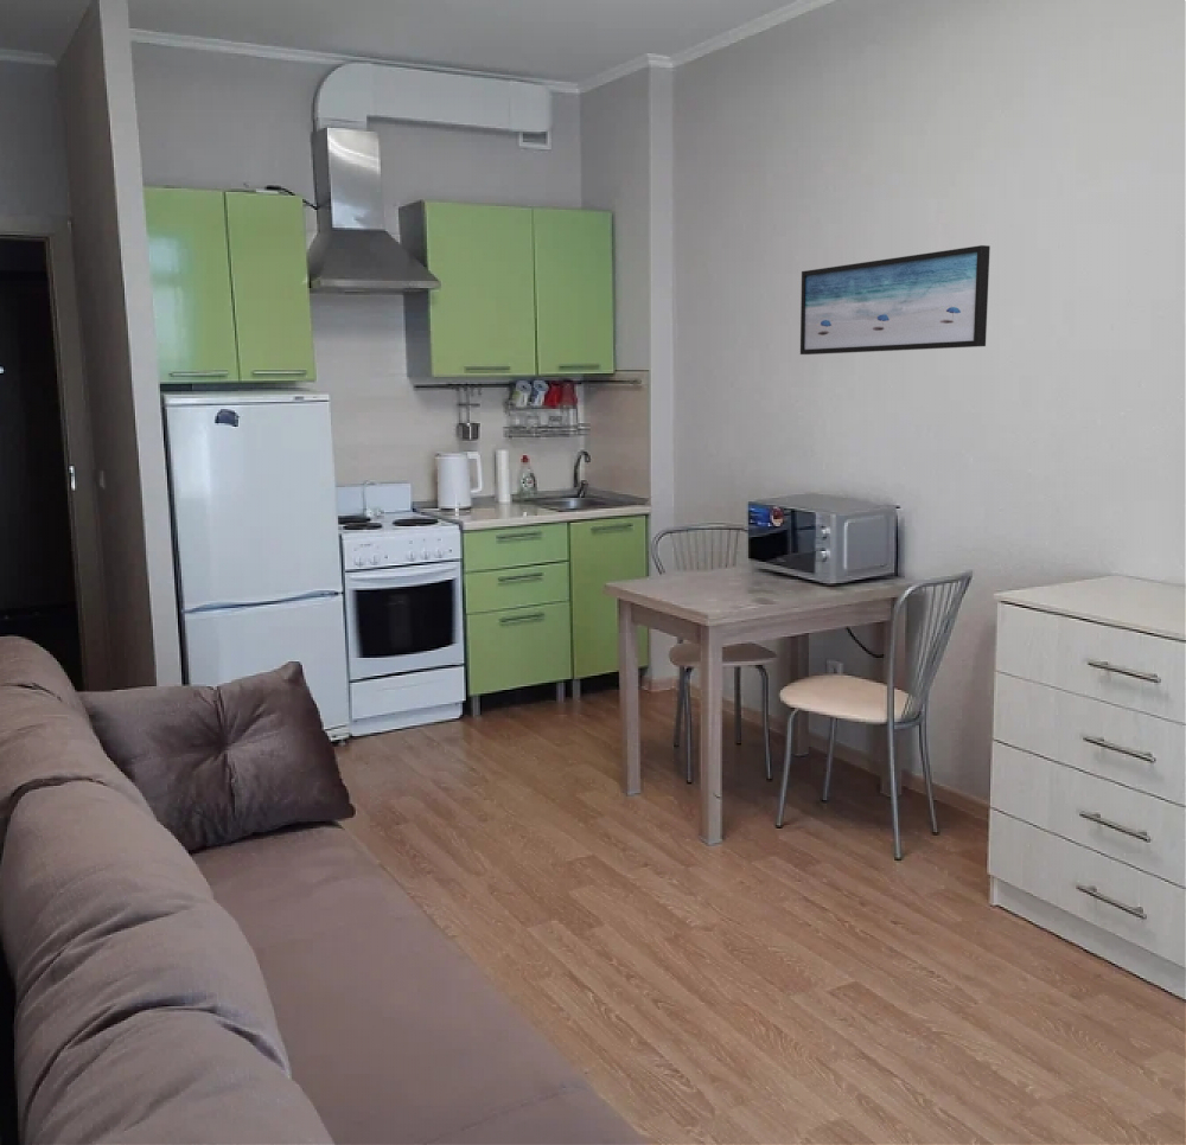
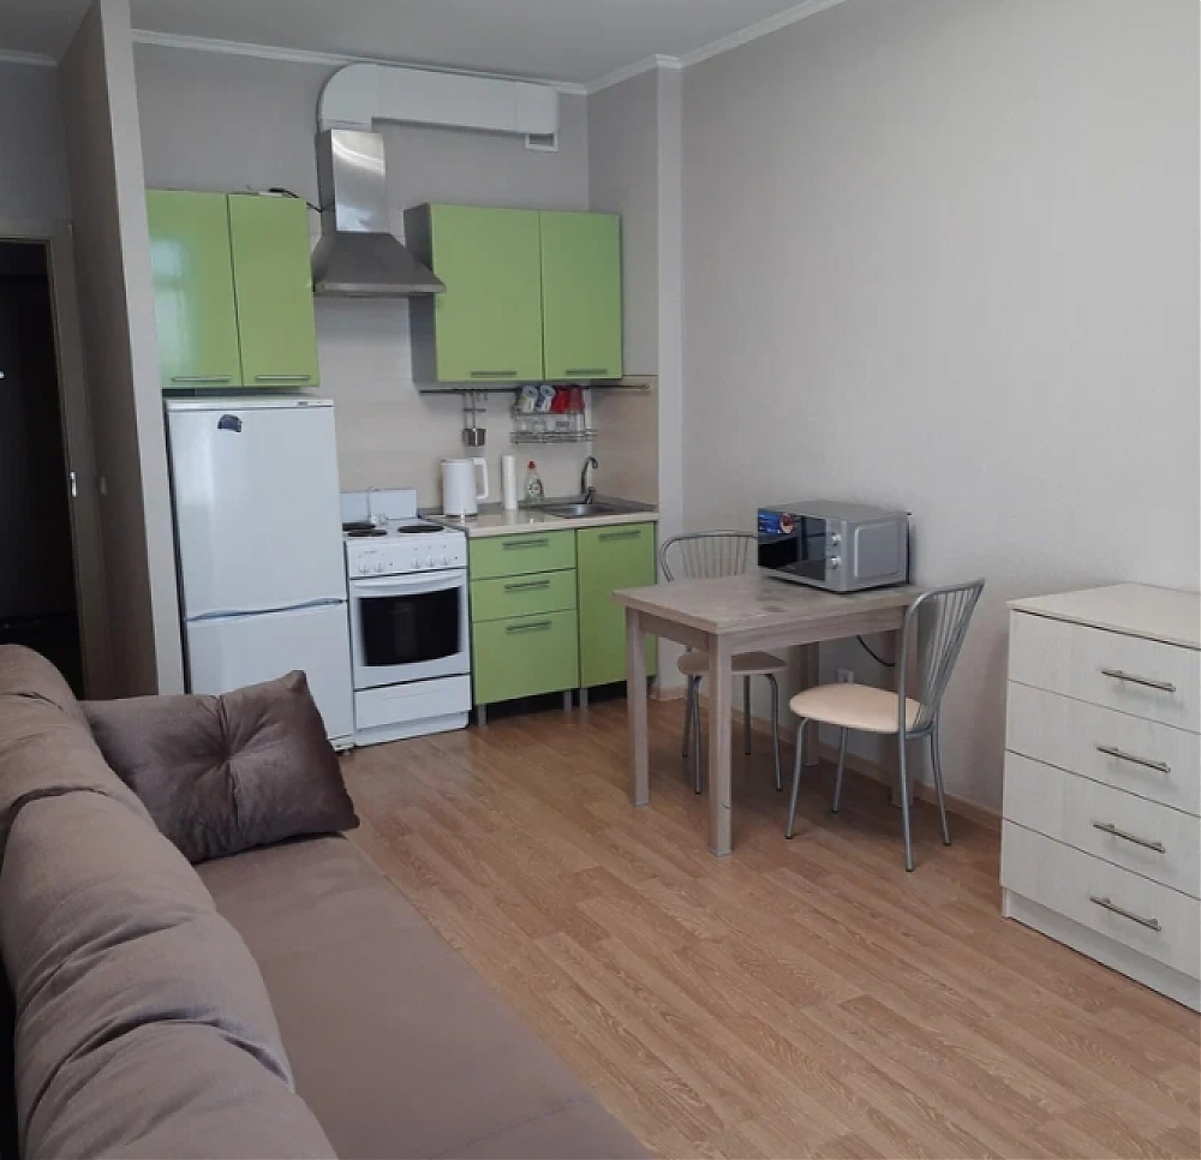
- wall art (885, 305)
